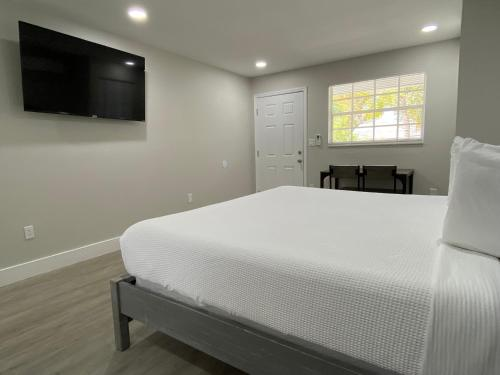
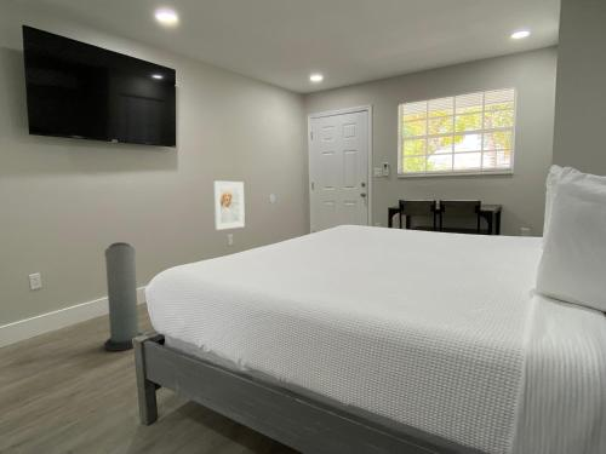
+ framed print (229, 205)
+ air purifier (122, 293)
